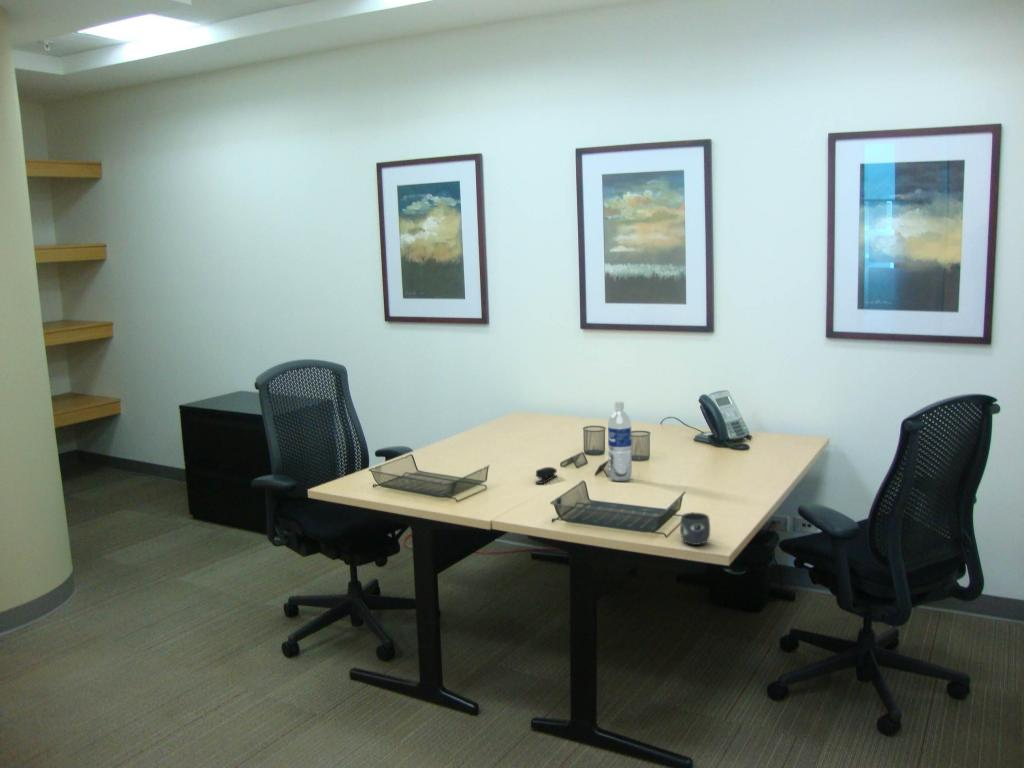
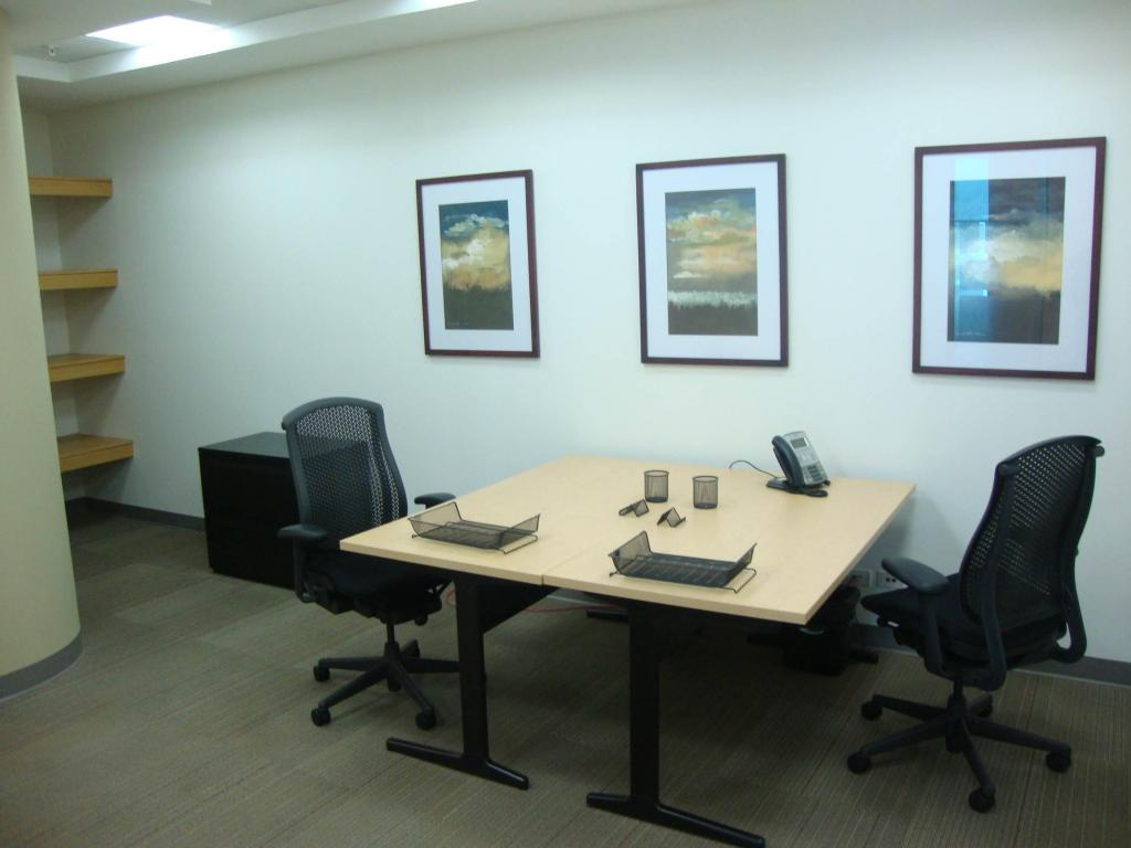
- stapler (546, 472)
- water bottle (619, 440)
- mug (694, 527)
